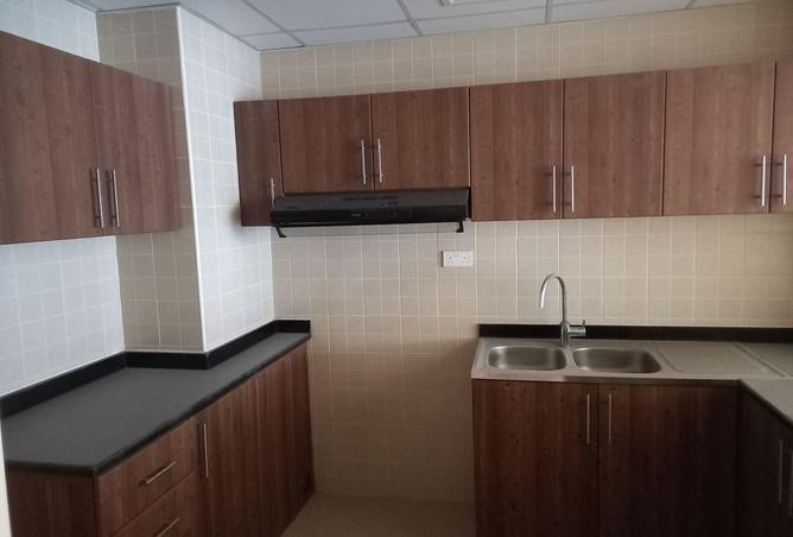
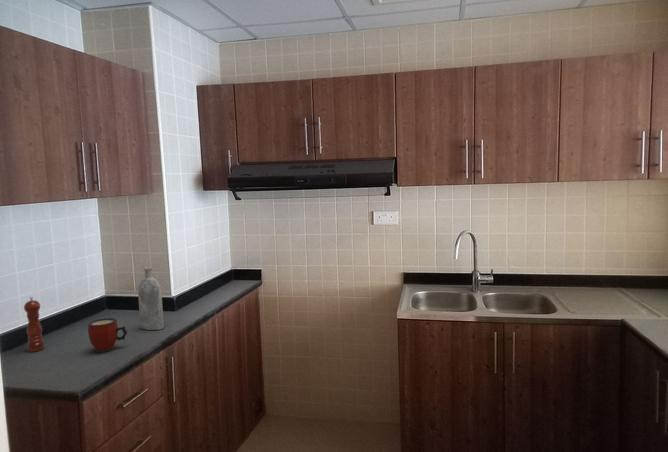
+ bottle (150, 297)
+ mug (107, 335)
+ pepper mill (33, 323)
